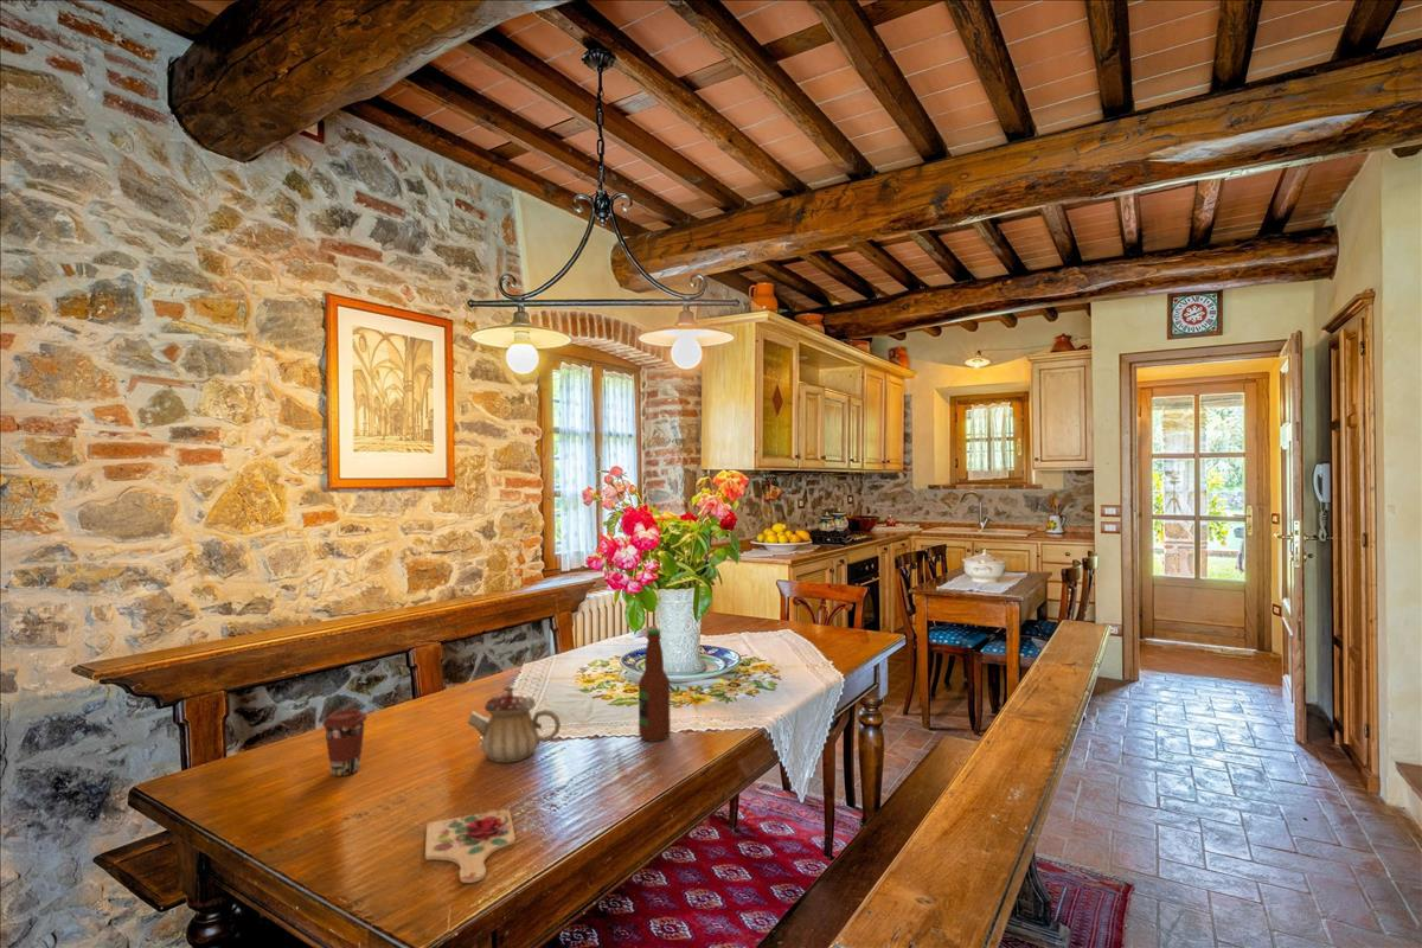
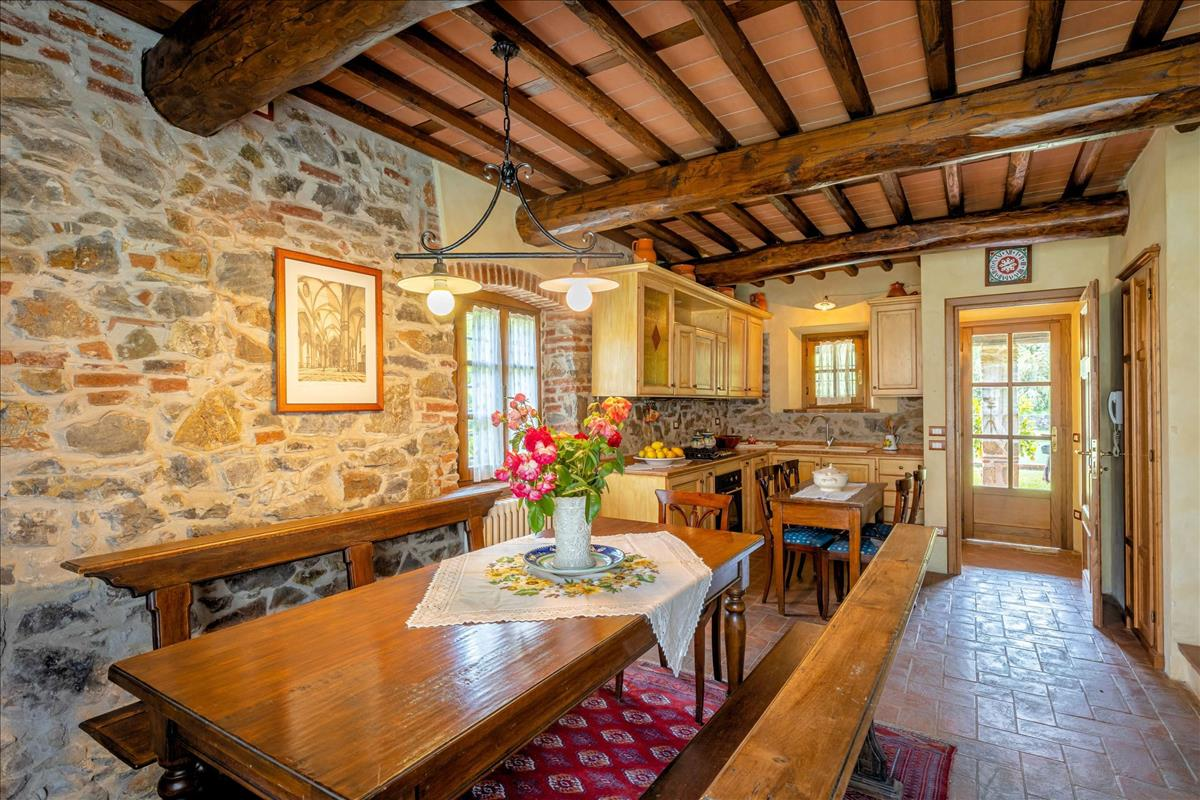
- bottle (654, 683)
- cutting board (470, 840)
- coffee cup (345, 742)
- teapot (514, 719)
